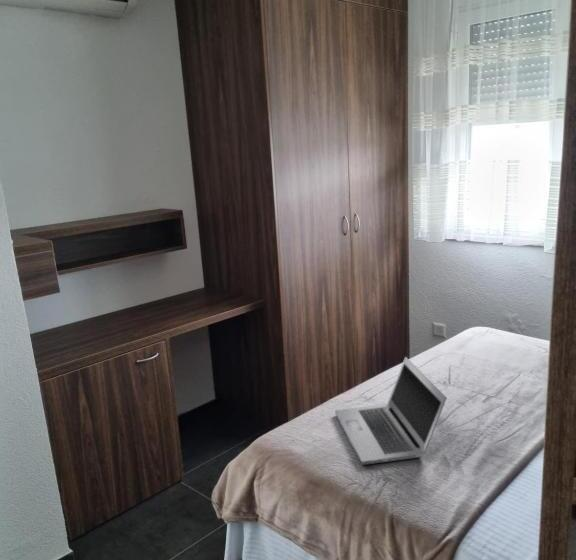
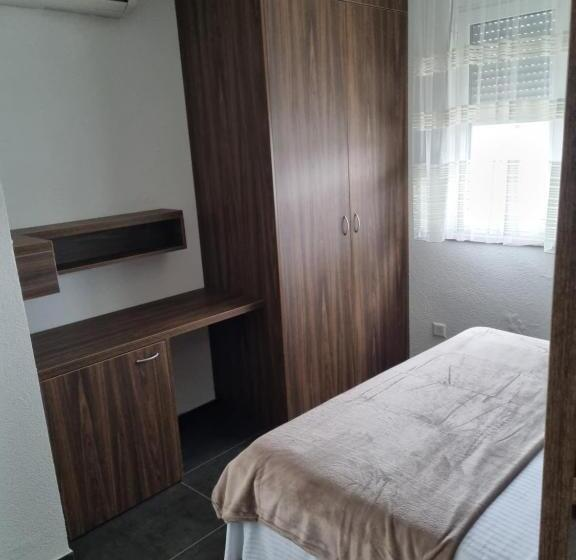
- laptop (386, 406)
